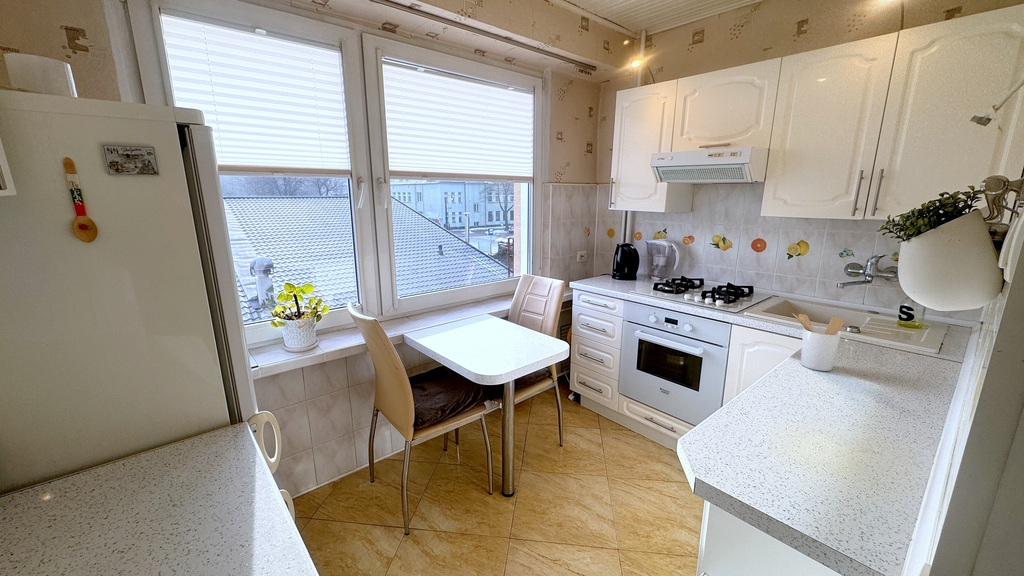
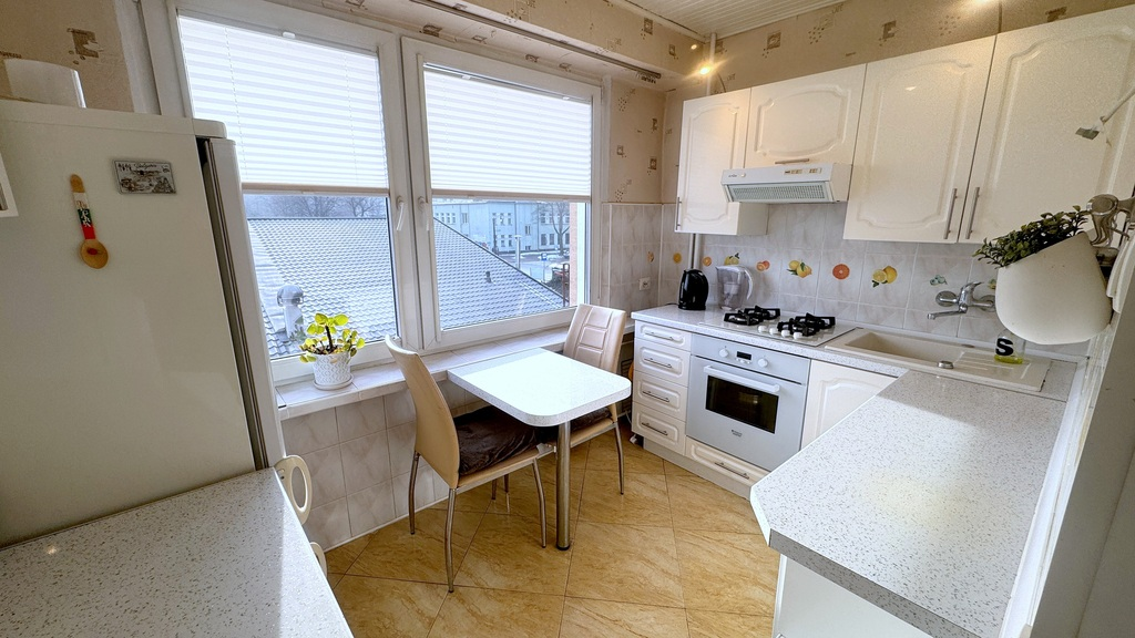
- utensil holder (812, 339)
